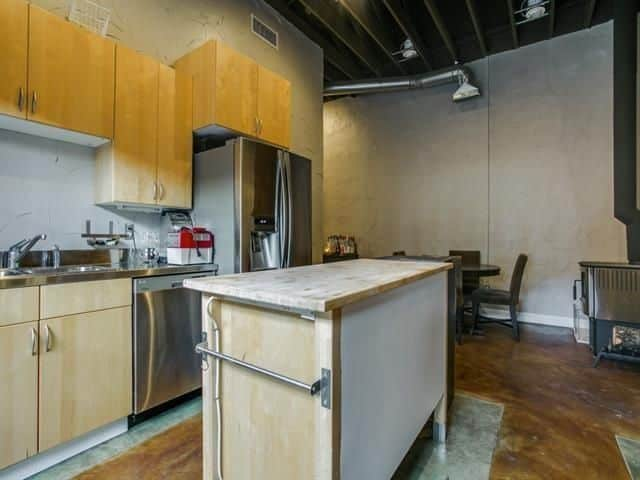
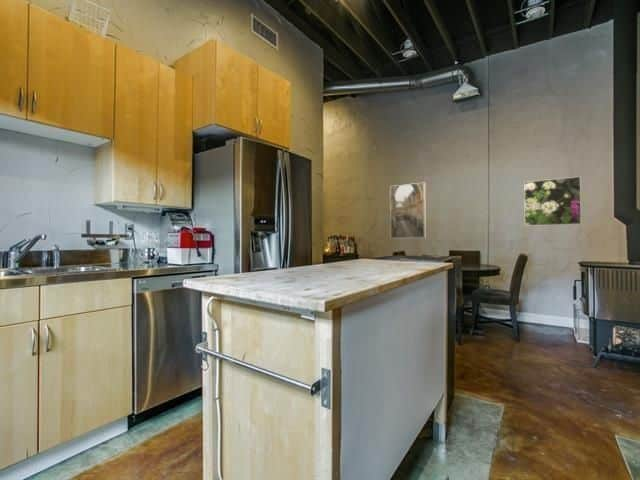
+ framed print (551, 202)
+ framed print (407, 211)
